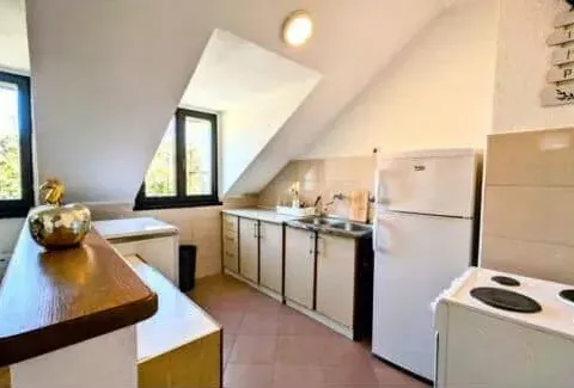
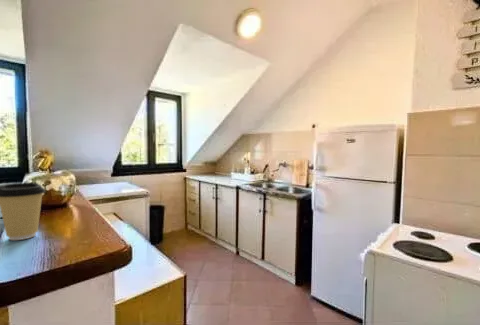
+ coffee cup (21, 210)
